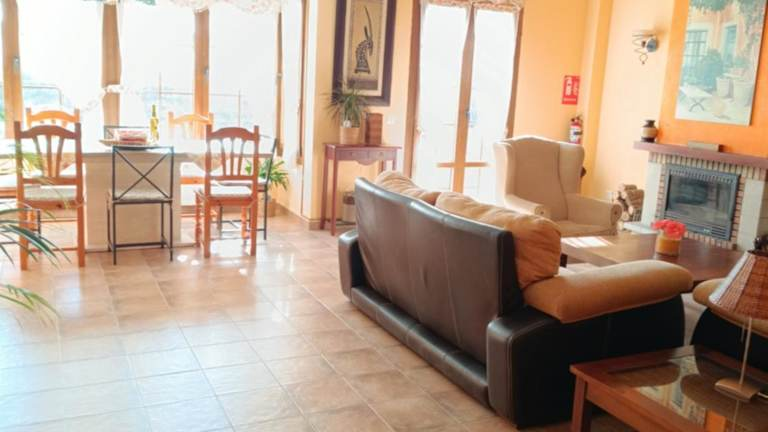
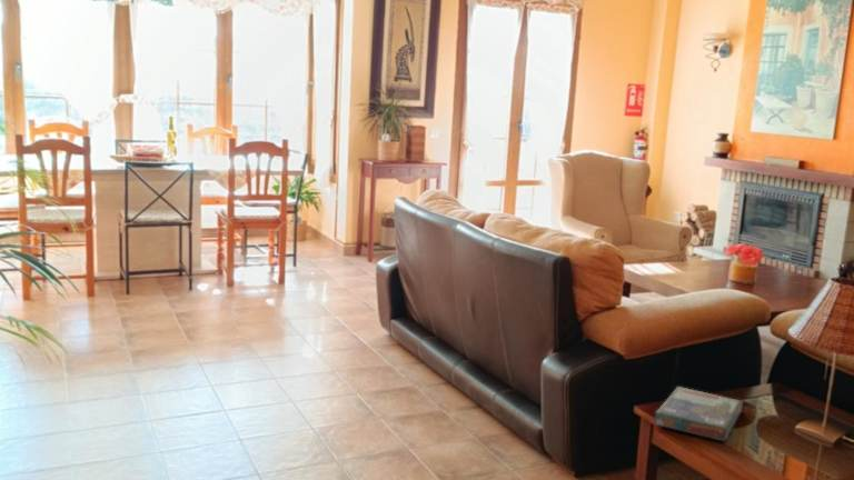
+ board game (699, 411)
